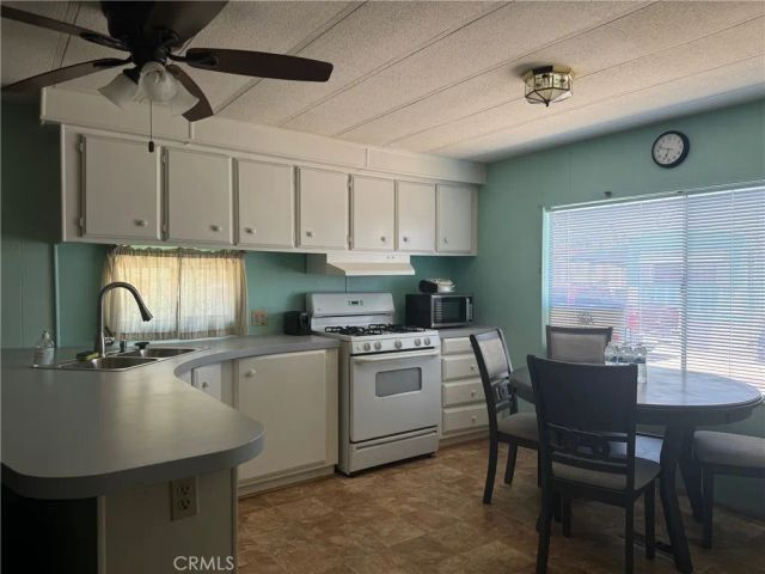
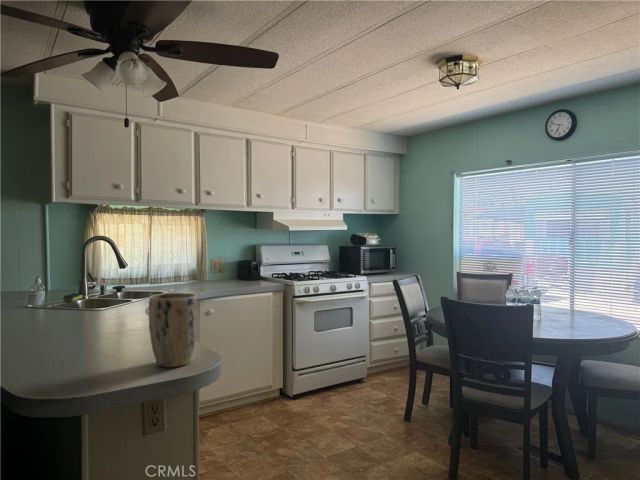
+ plant pot (173, 329)
